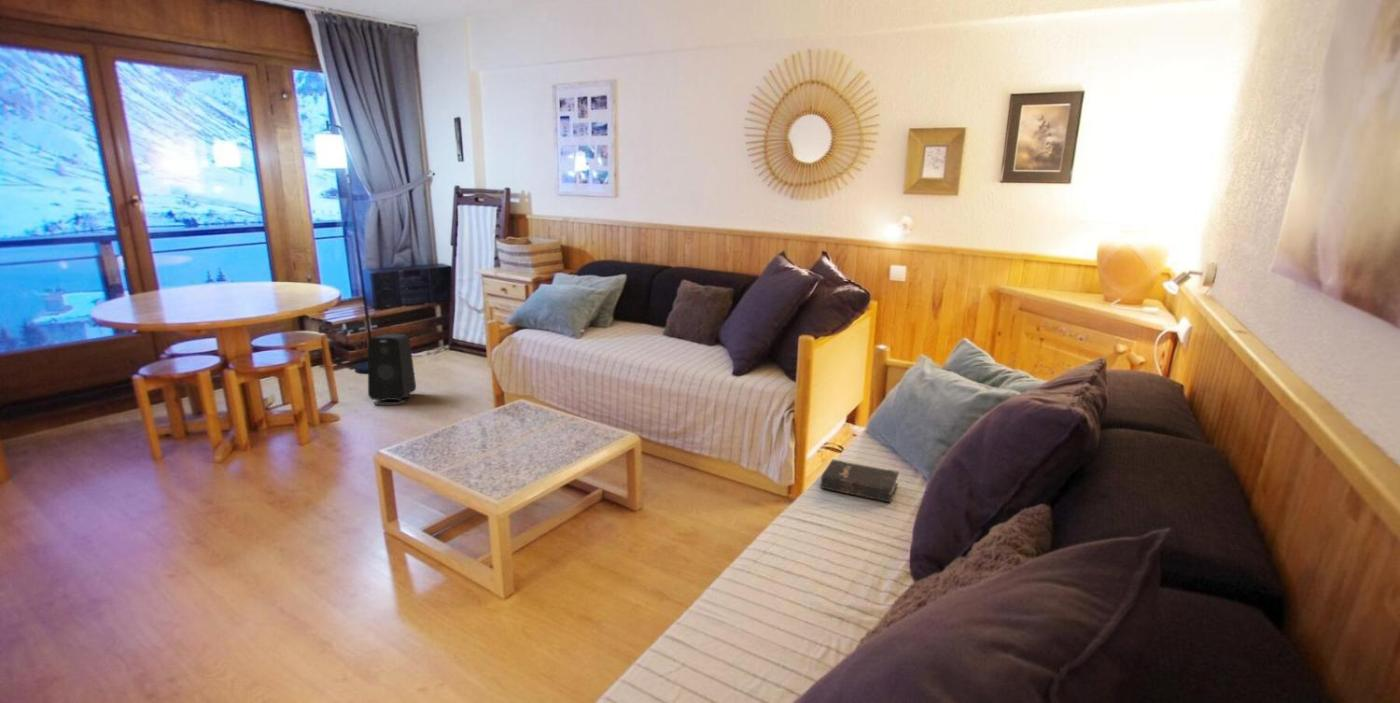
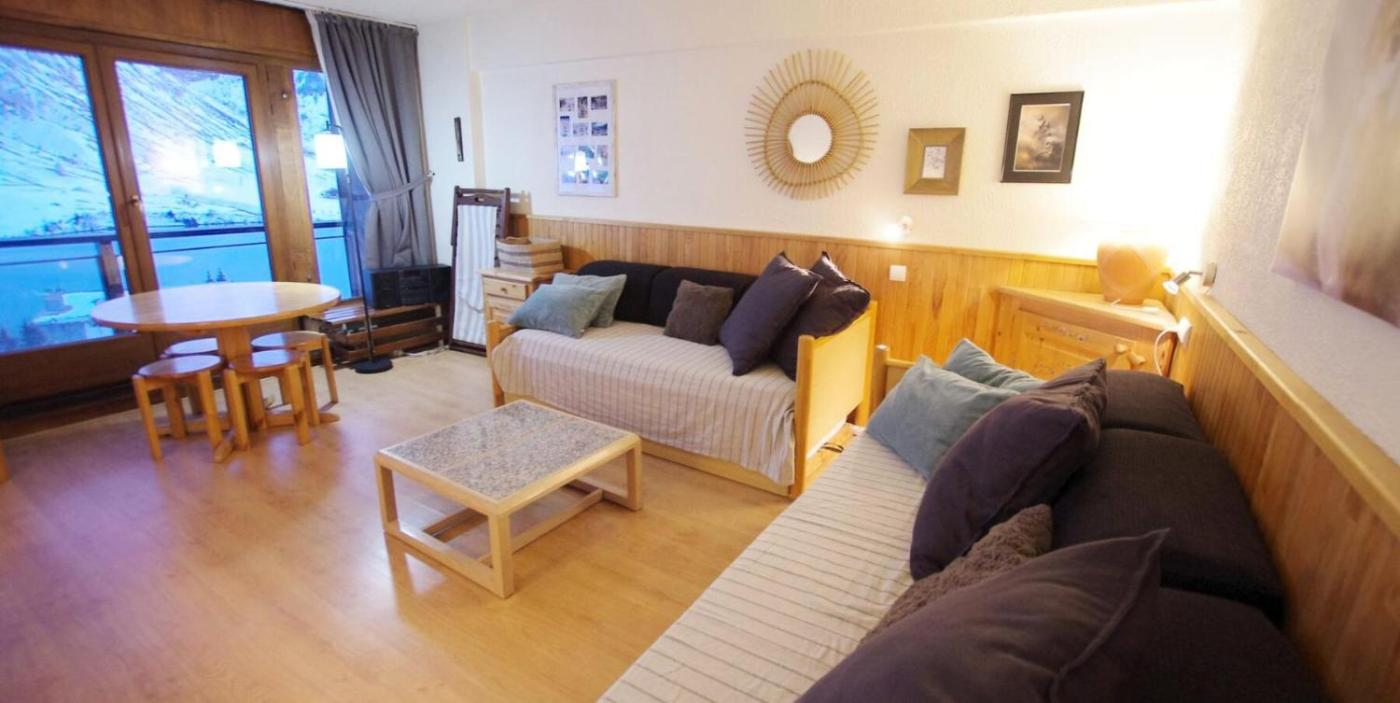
- speaker (390, 367)
- hardback book (859, 480)
